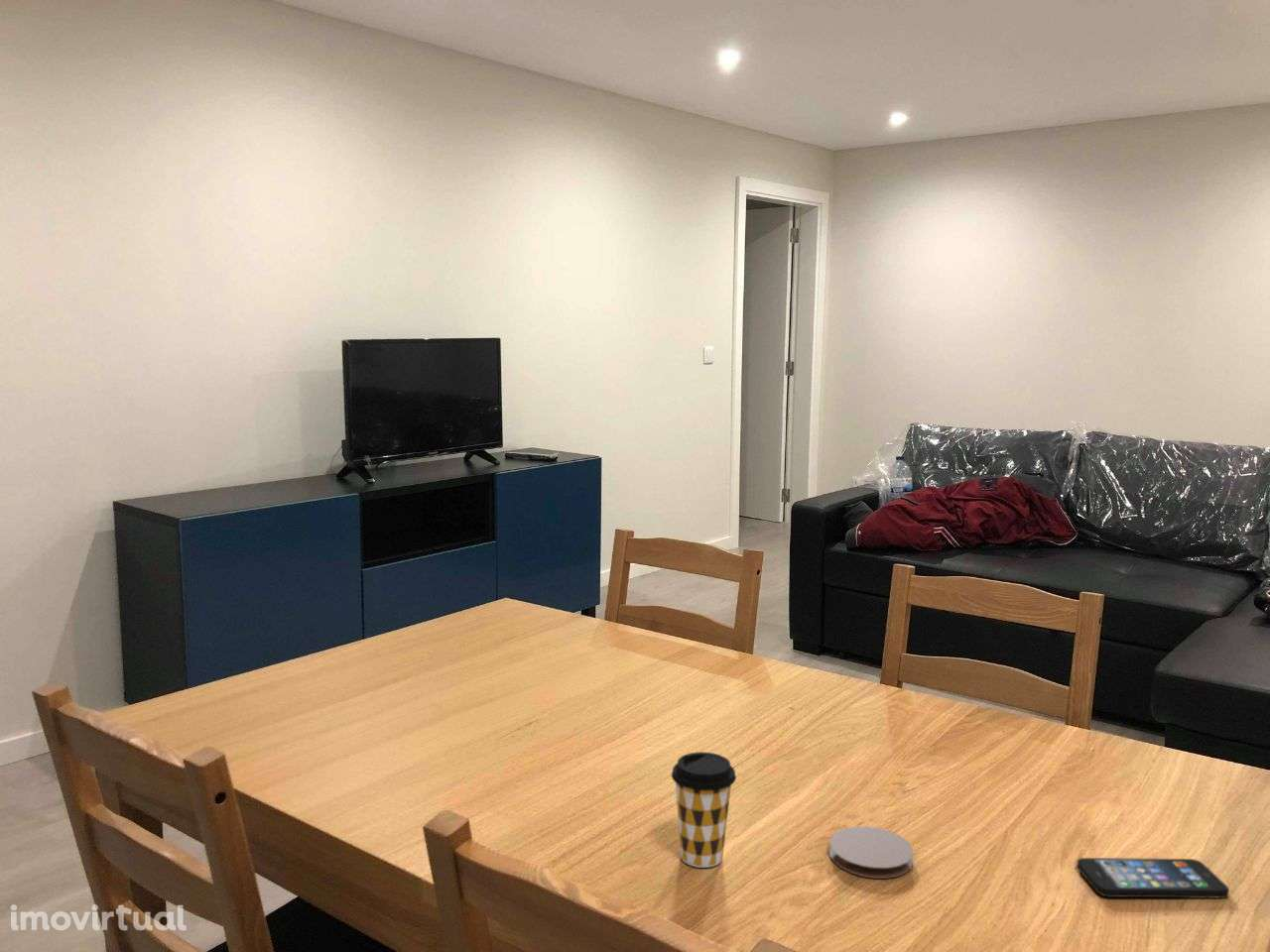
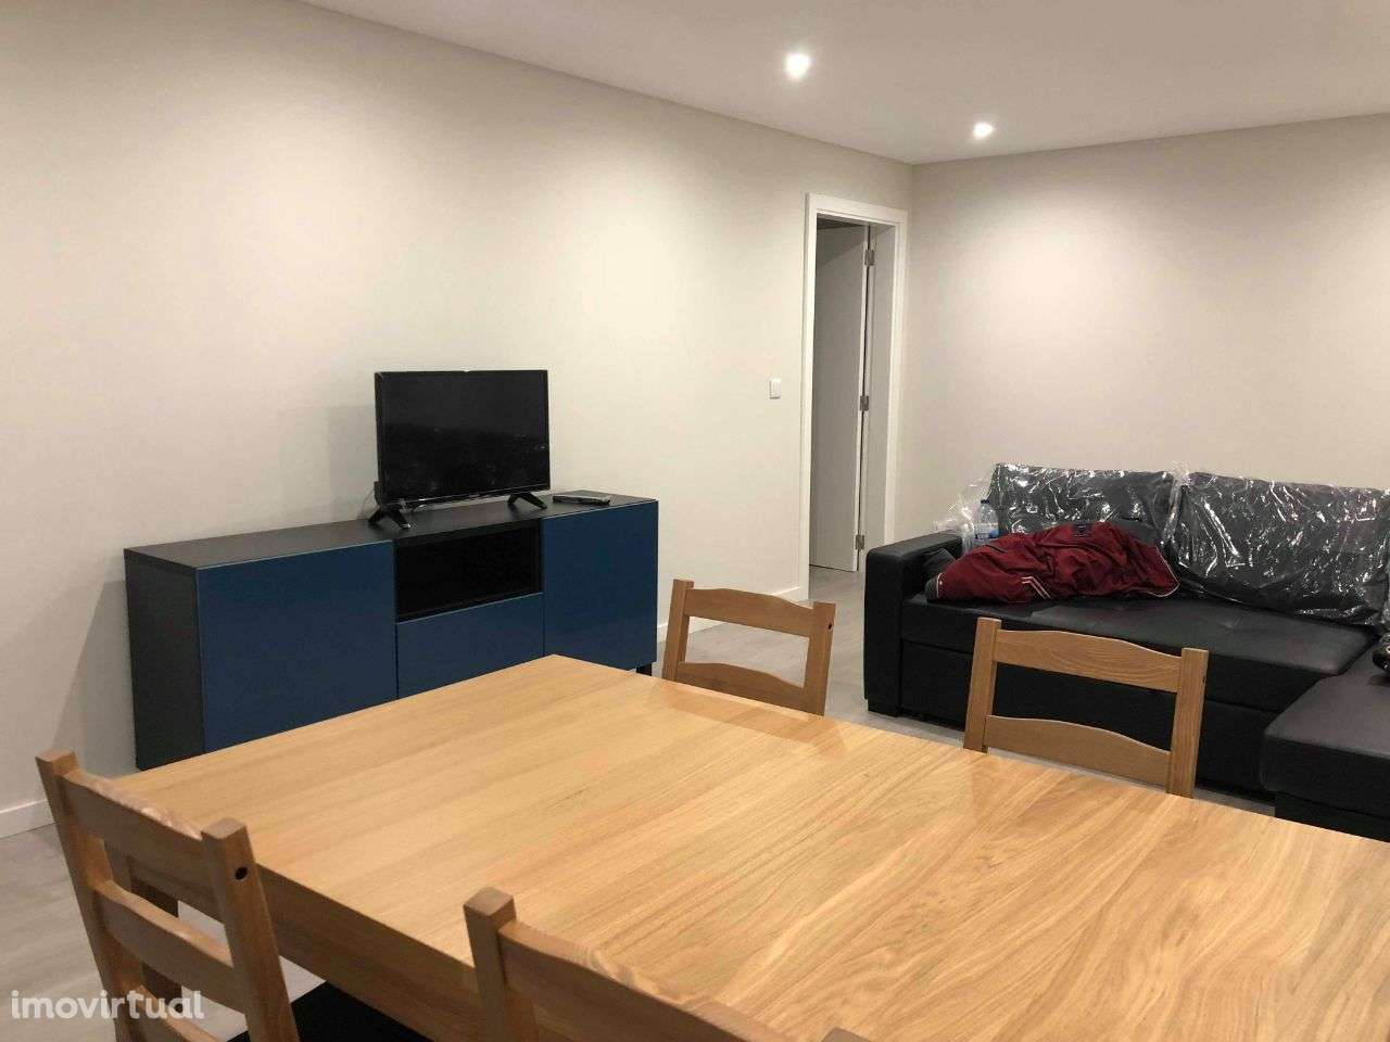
- coffee cup (702, 810)
- coaster (870, 851)
- smartphone (1151, 877)
